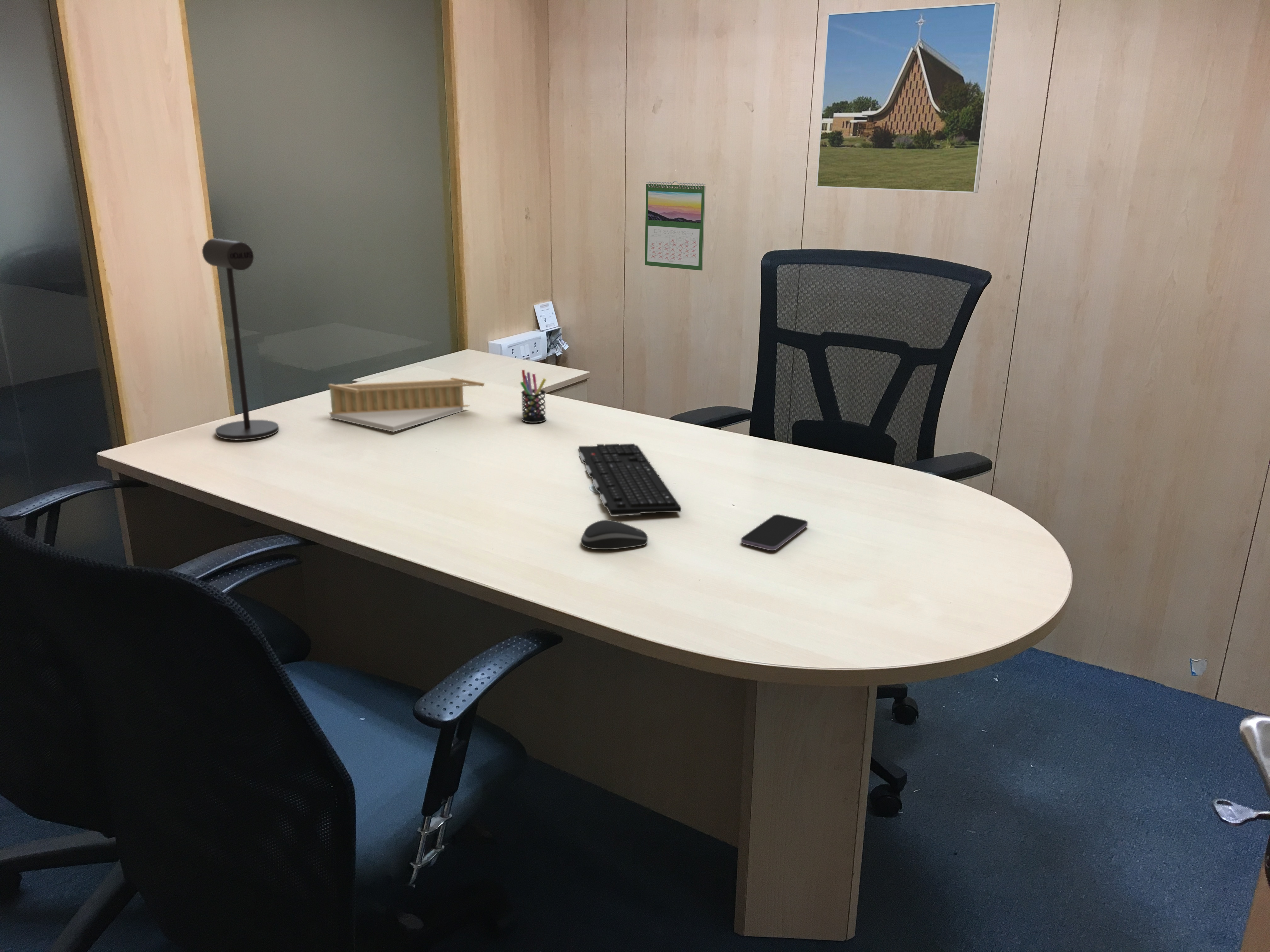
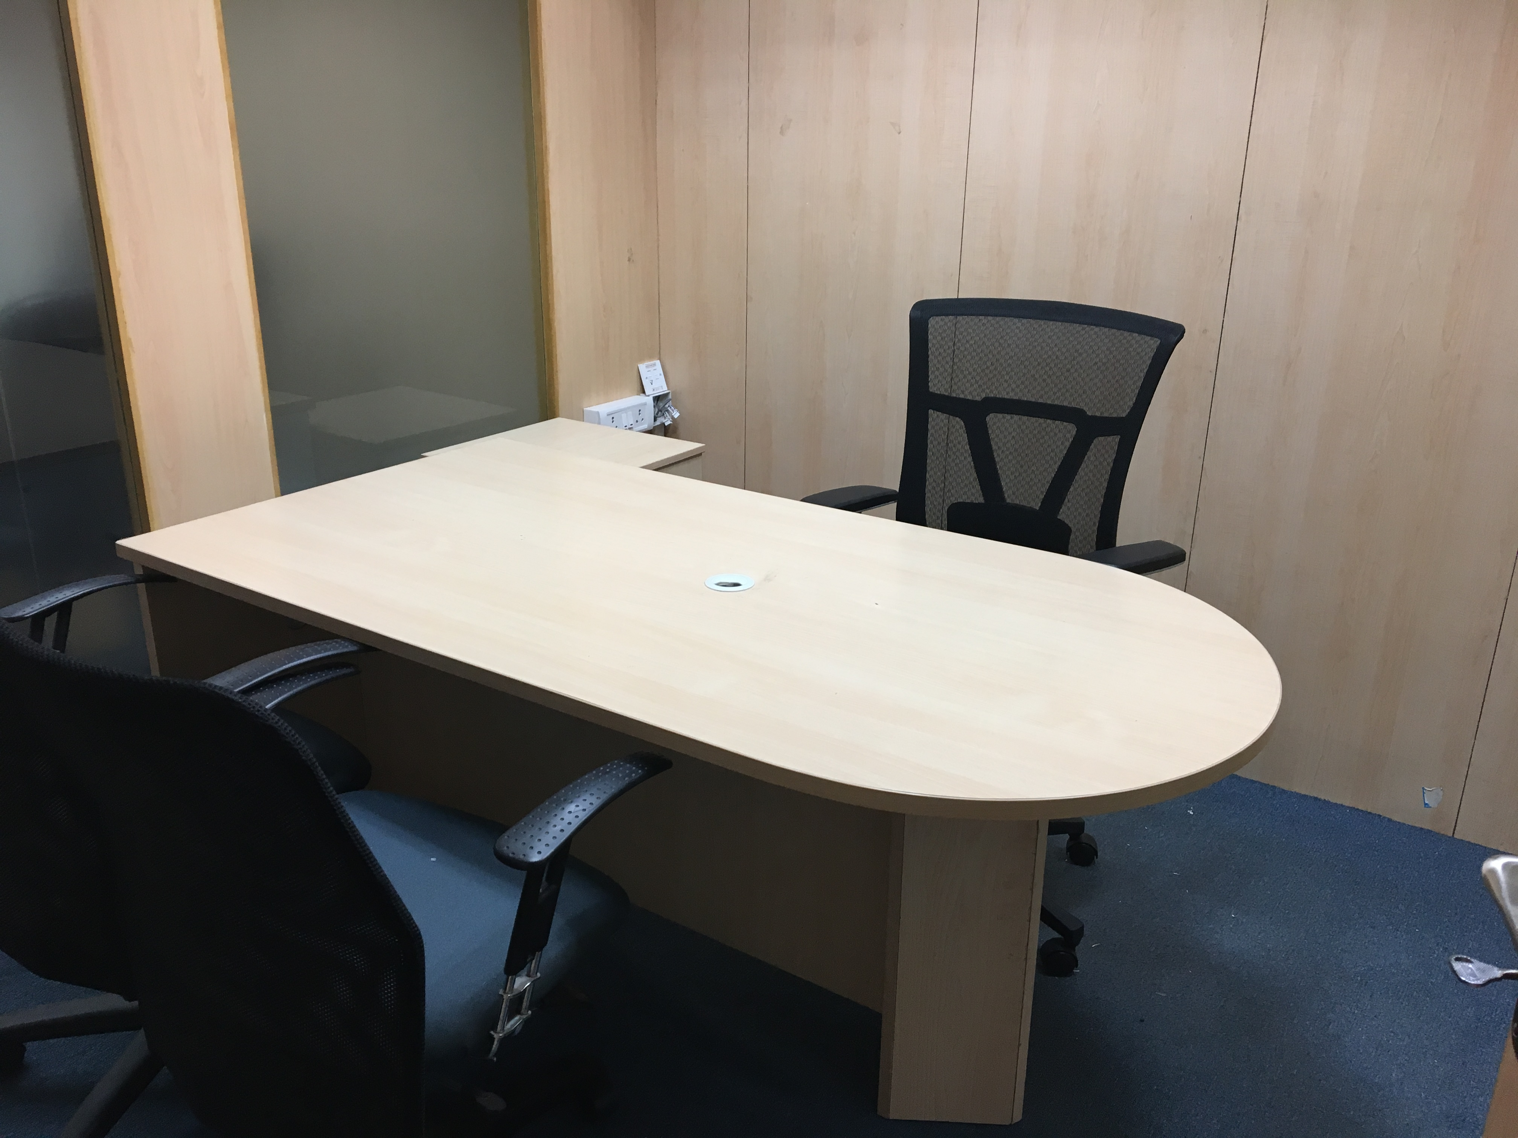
- keyboard (624, 475)
- architectural model (409, 400)
- calendar (674, 225)
- desk lamp (237, 339)
- pen holder (530, 396)
- computer mouse (614, 532)
- smartphone (775, 532)
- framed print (901, 102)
